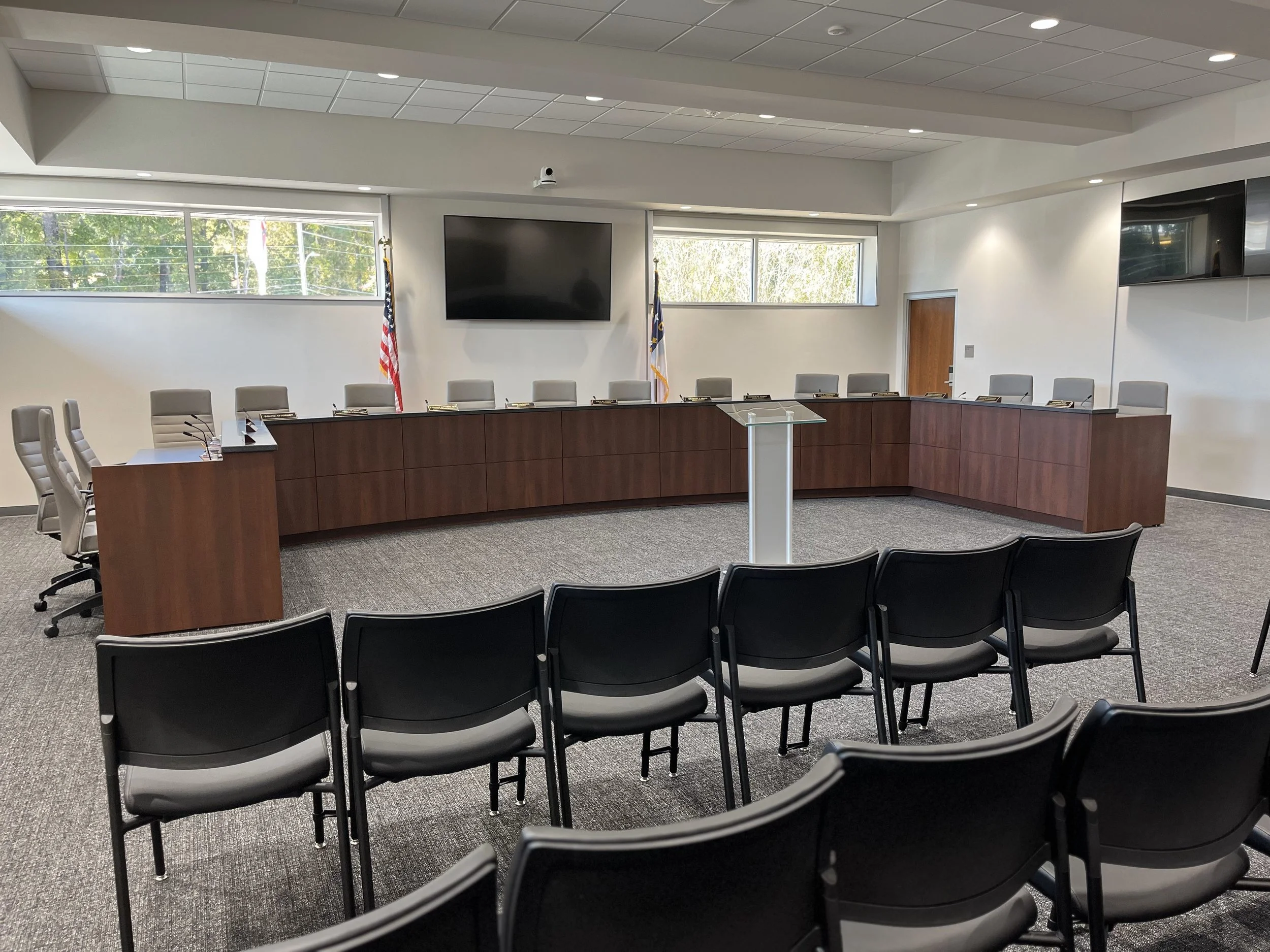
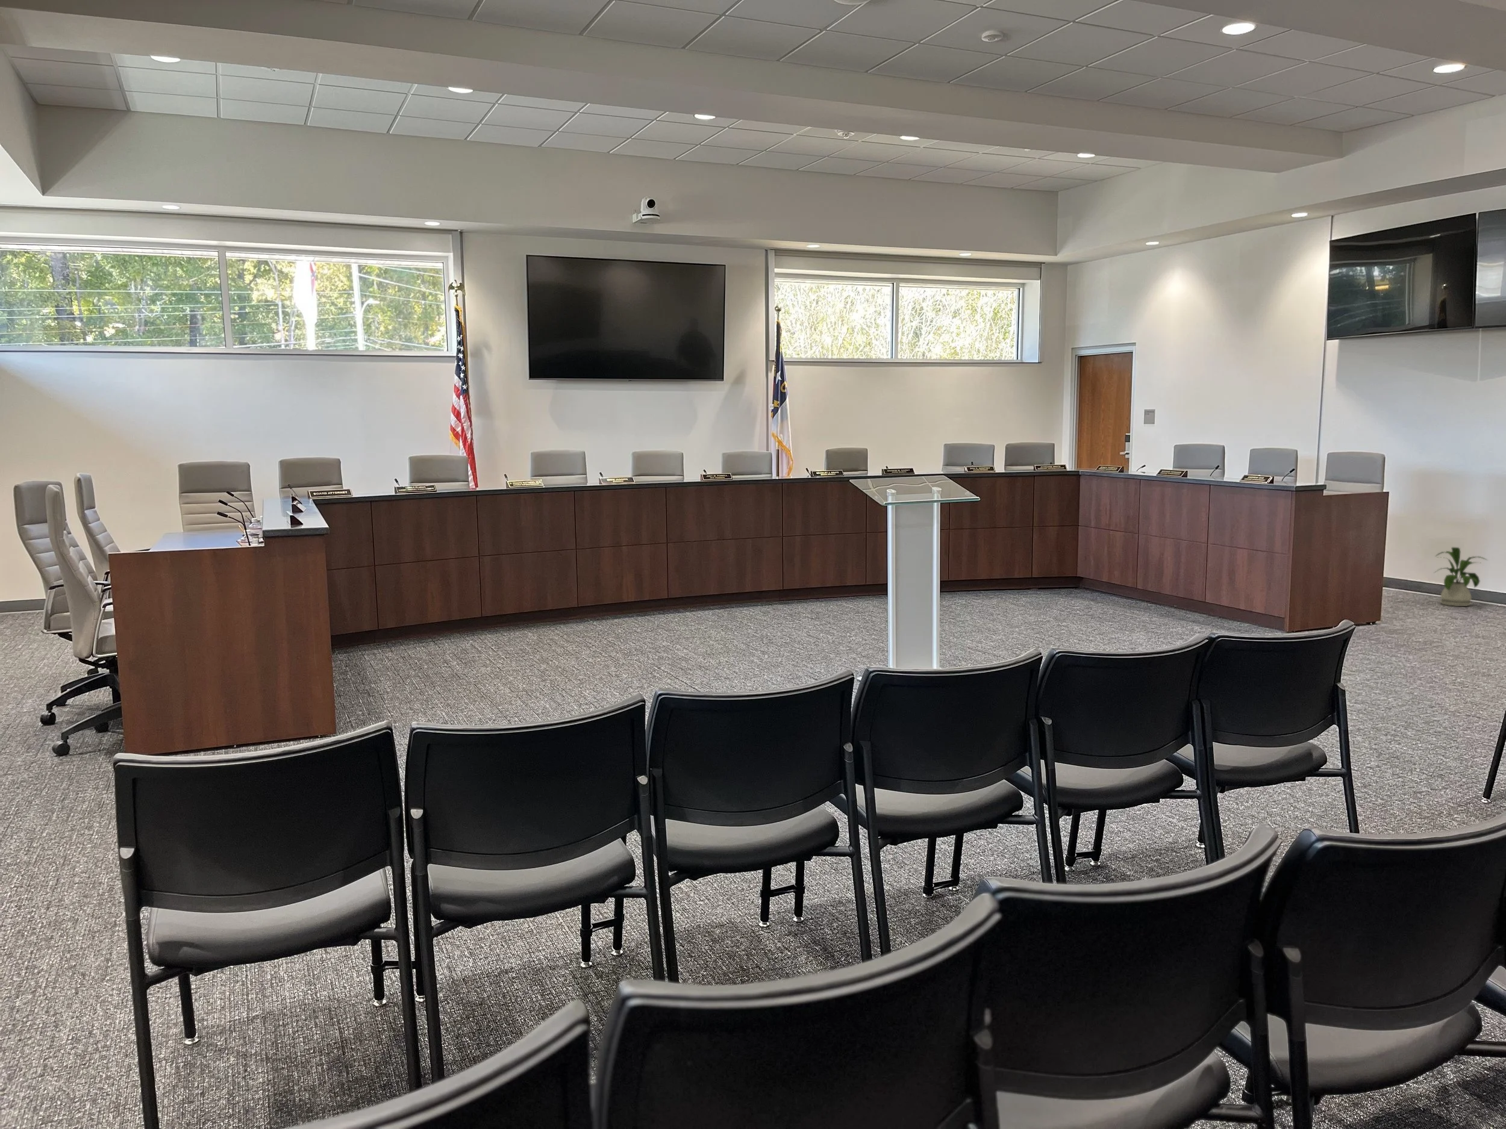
+ house plant (1462, 575)
